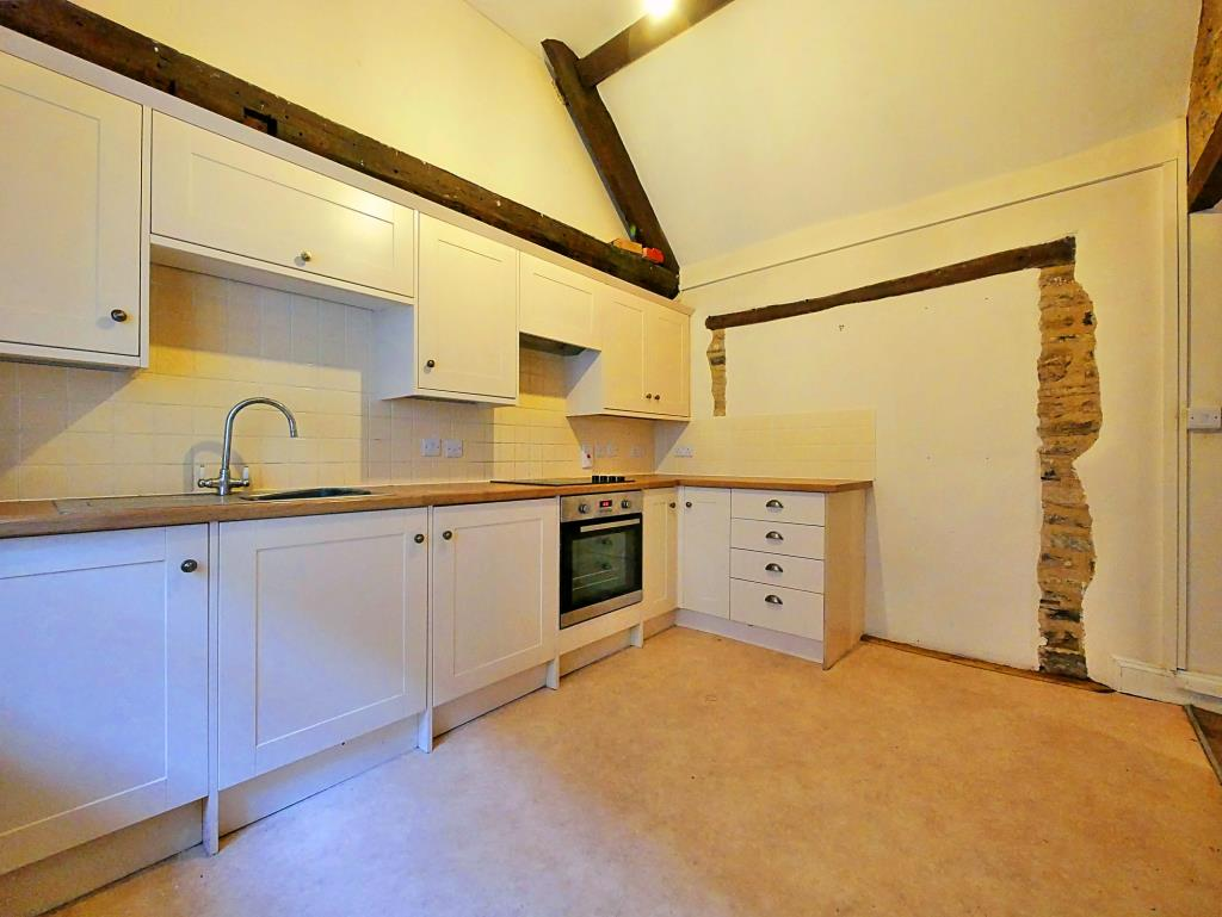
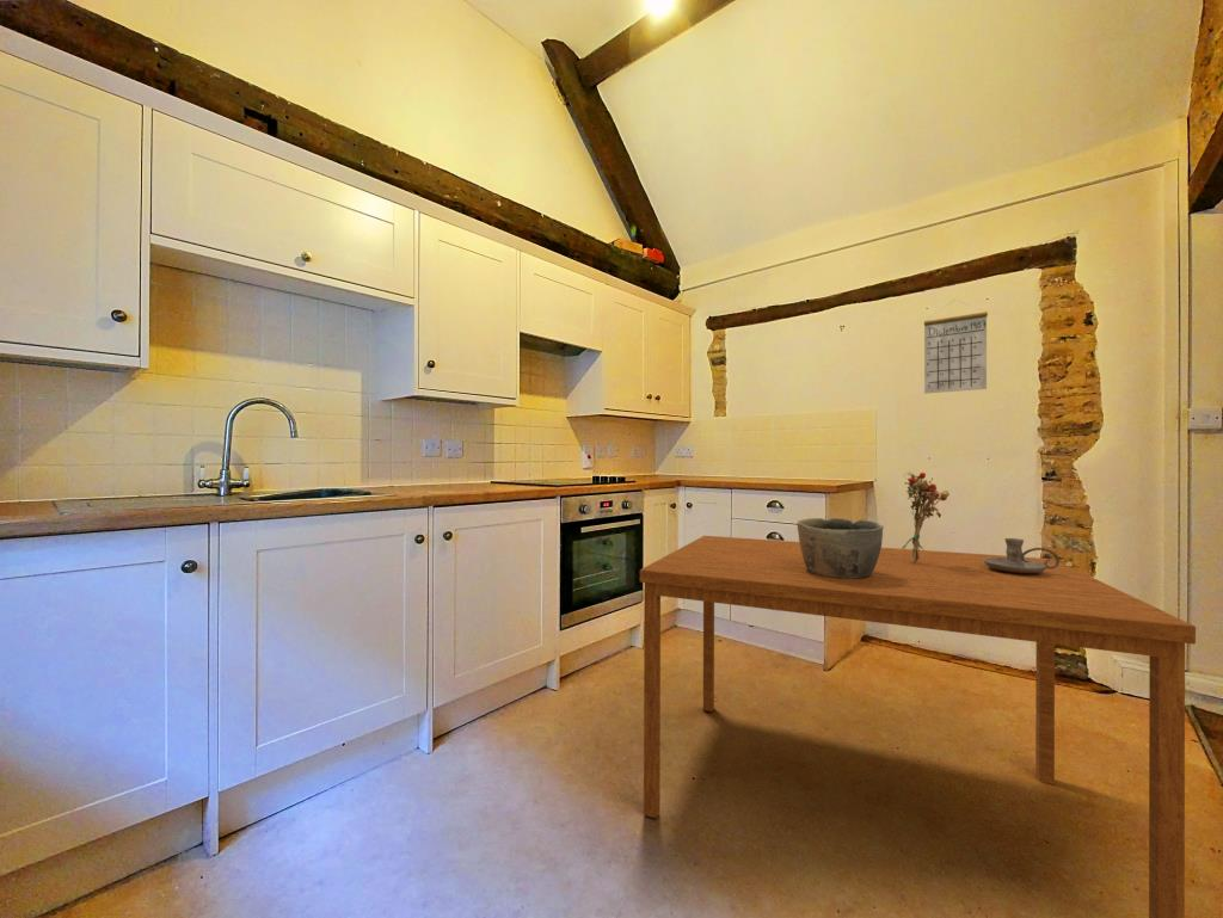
+ candle holder (1021, 555)
+ calendar (954, 345)
+ bouquet (923, 517)
+ dining table (868, 621)
+ bowl (838, 546)
